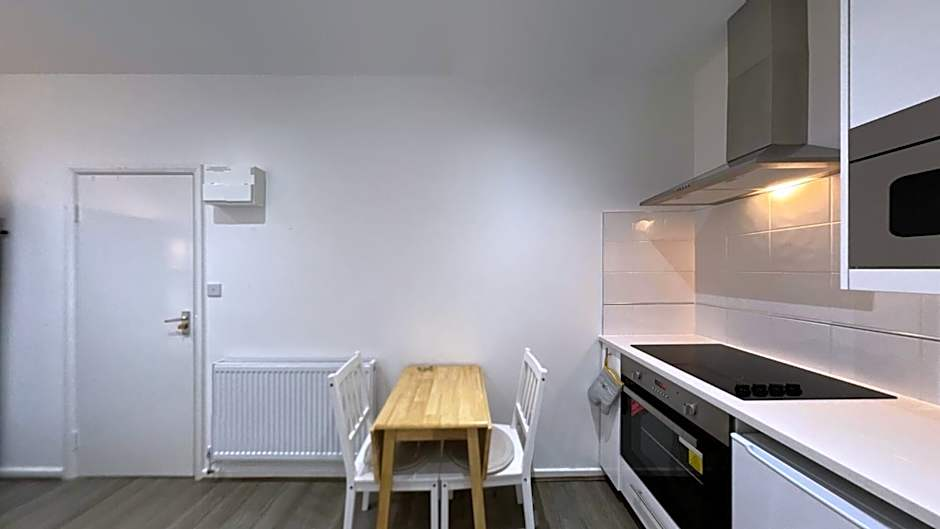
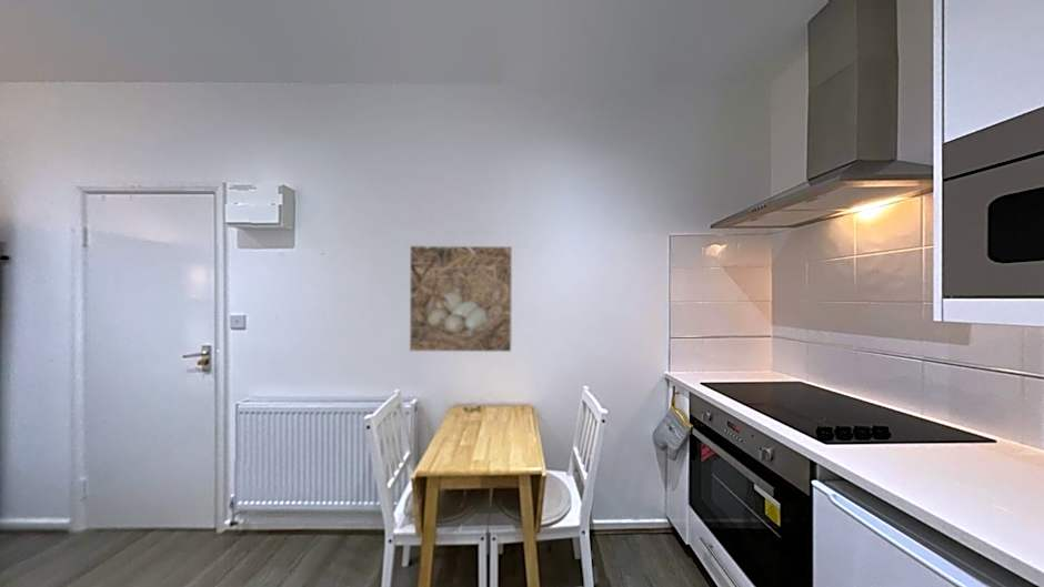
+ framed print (461, 298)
